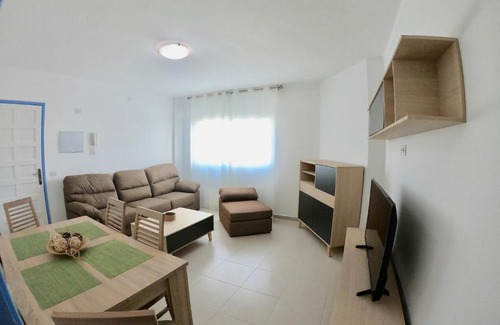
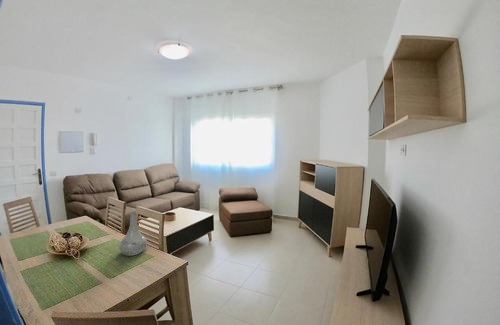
+ vase (133, 232)
